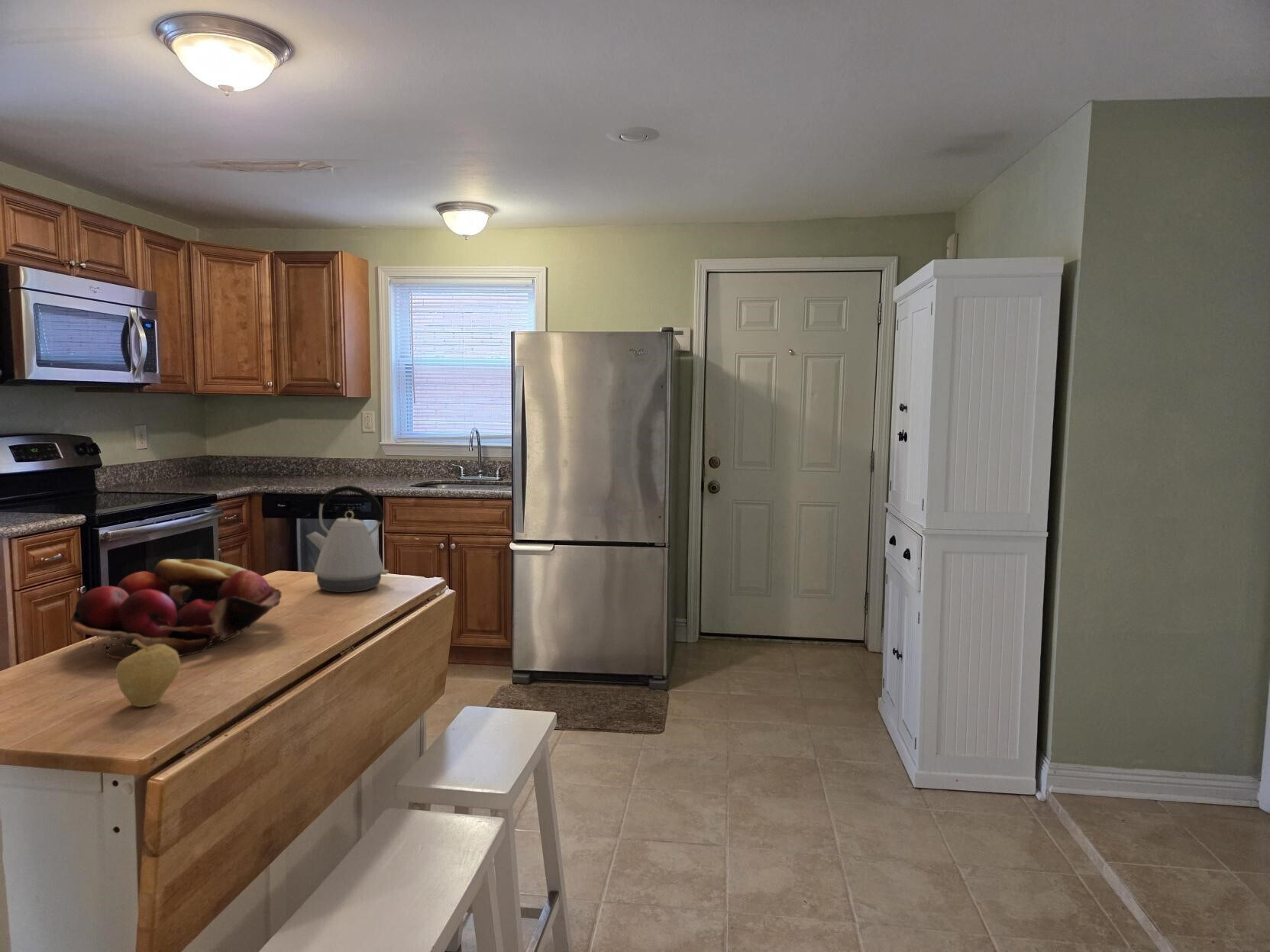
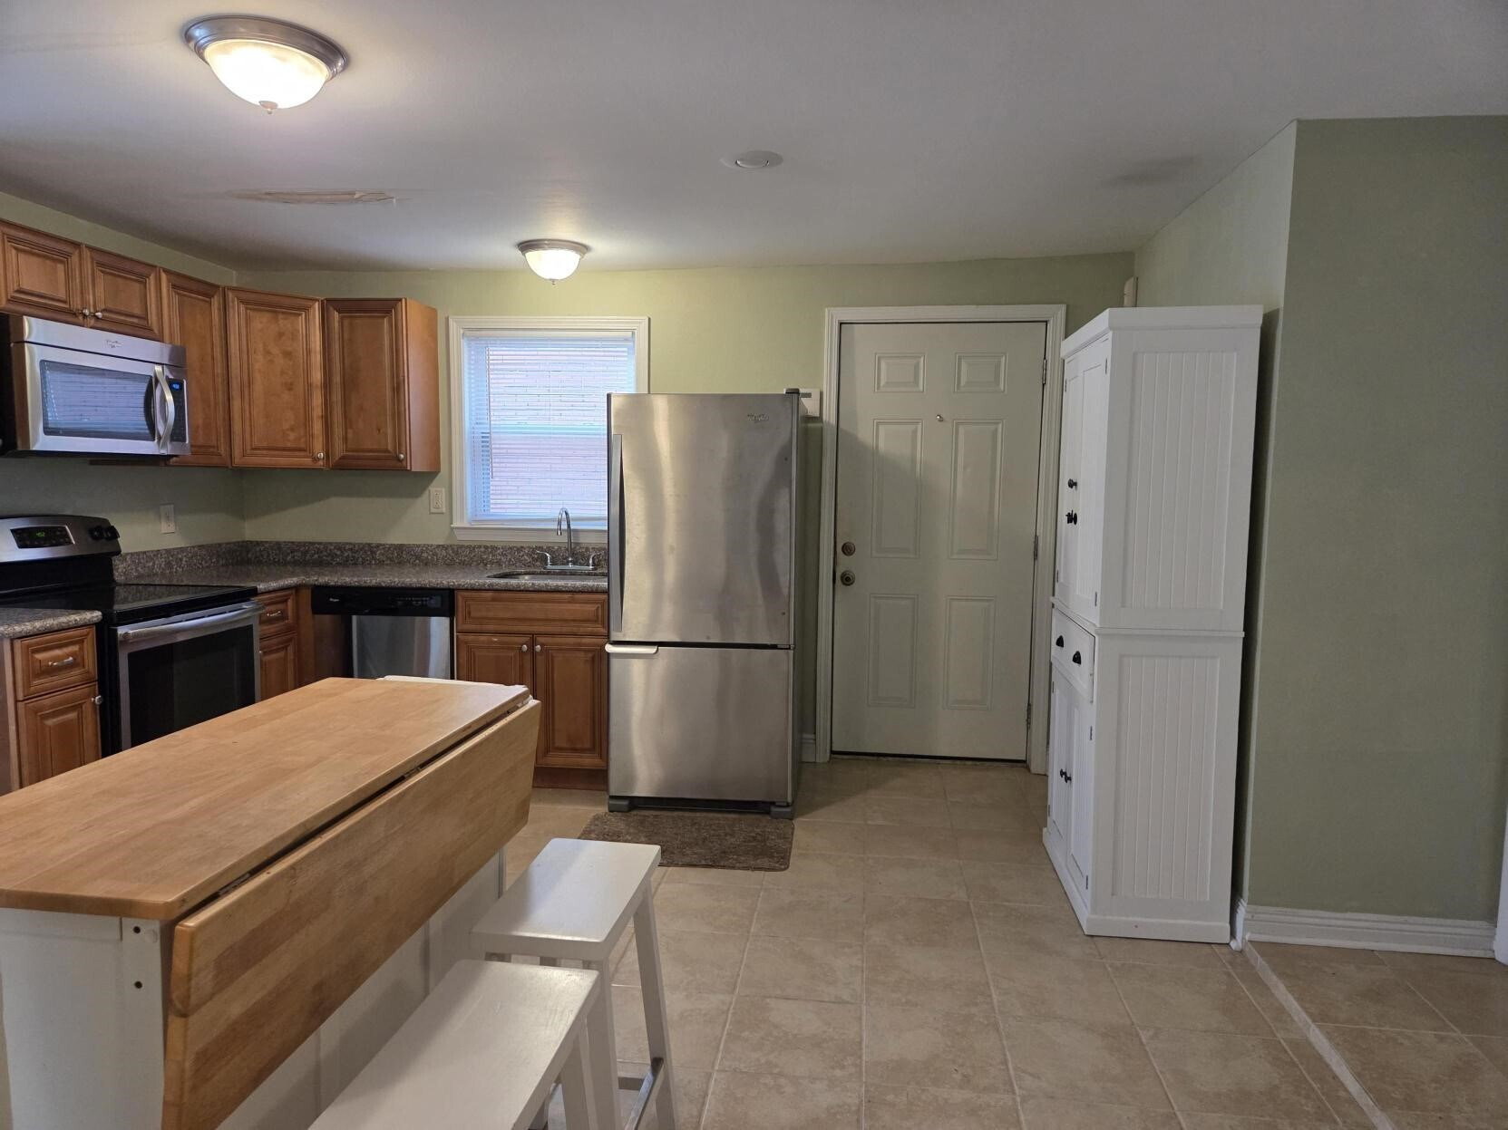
- fruit basket (182, 601)
- fruit (149, 669)
- kettle (347, 536)
